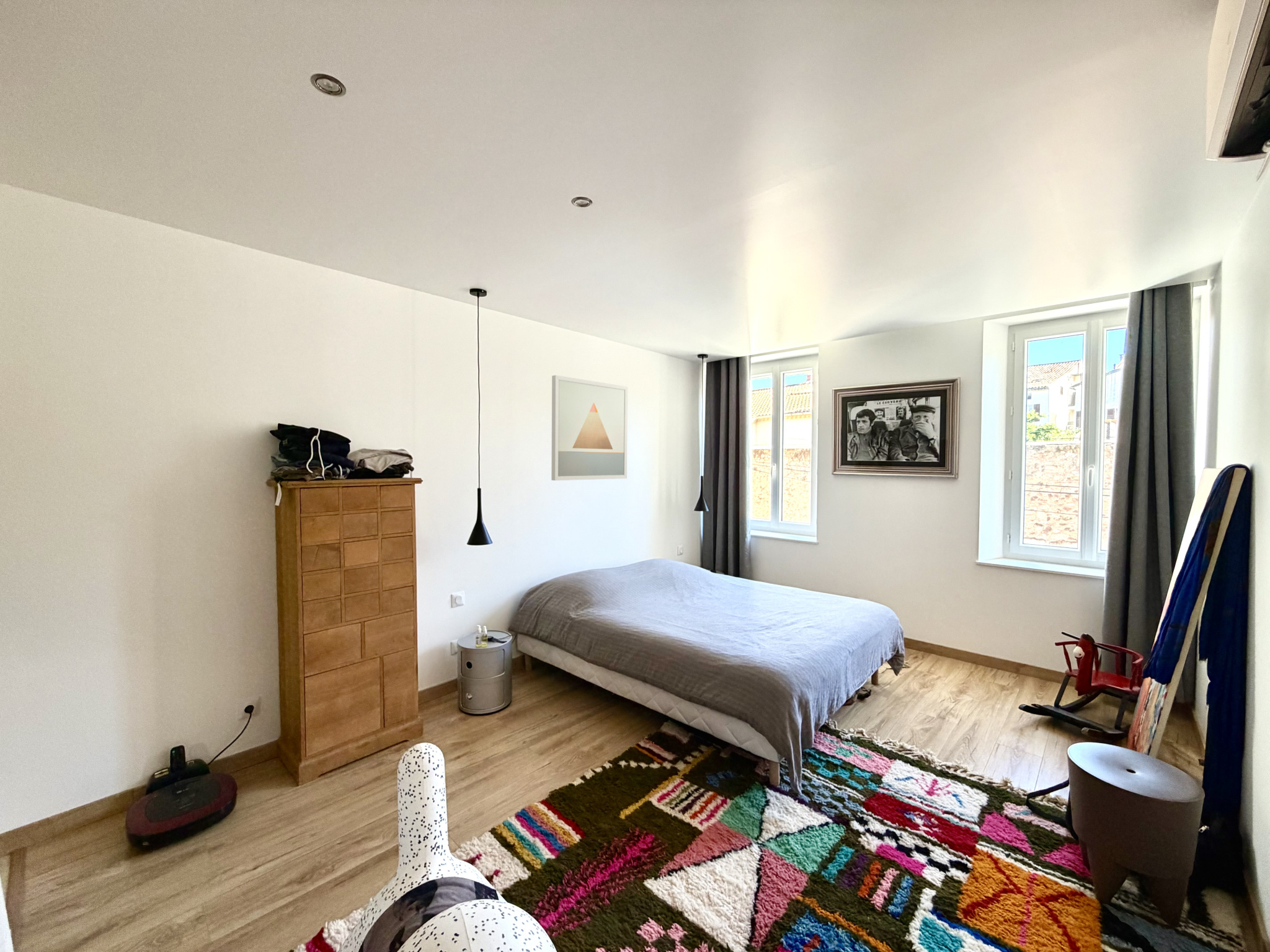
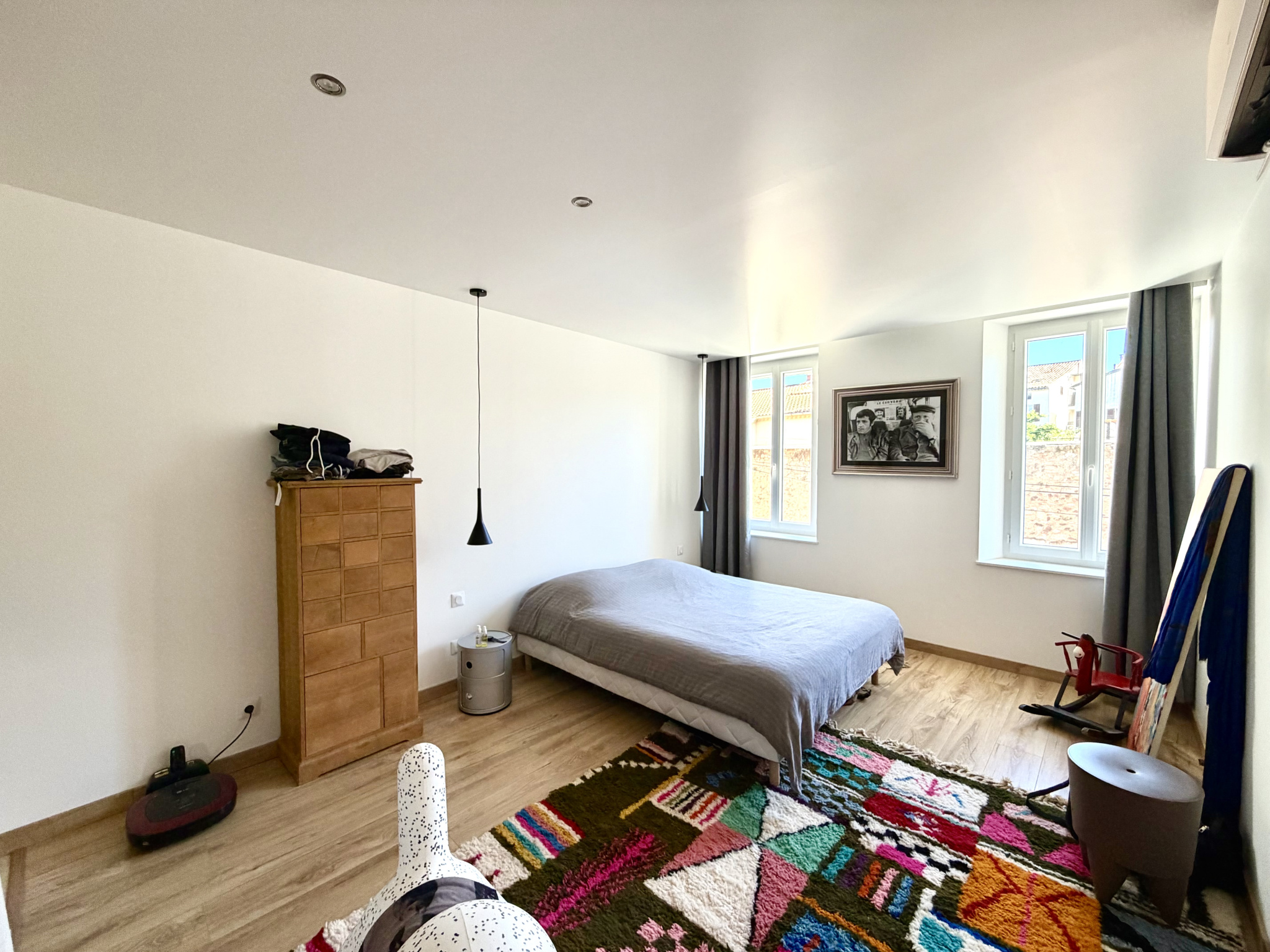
- wall art (592, 430)
